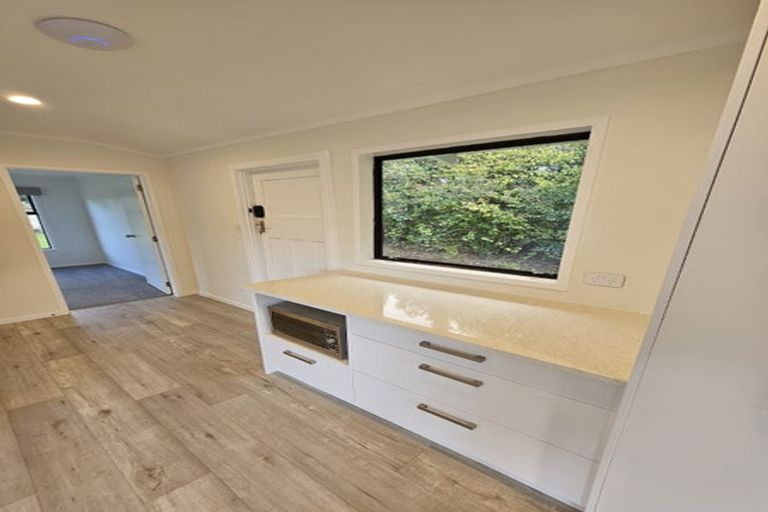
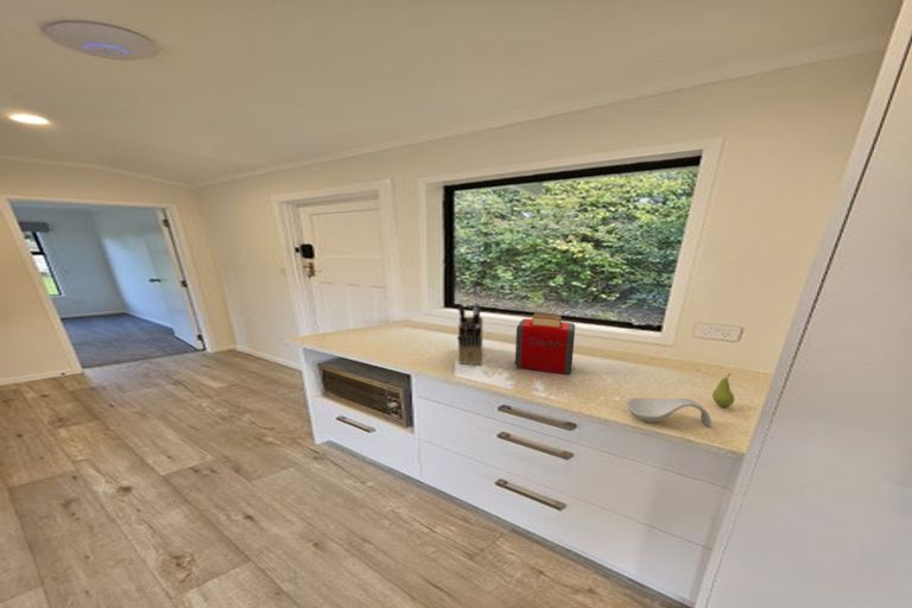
+ knife block (470, 328)
+ spoon rest (666, 408)
+ toaster (544, 341)
+ fruit (724, 390)
